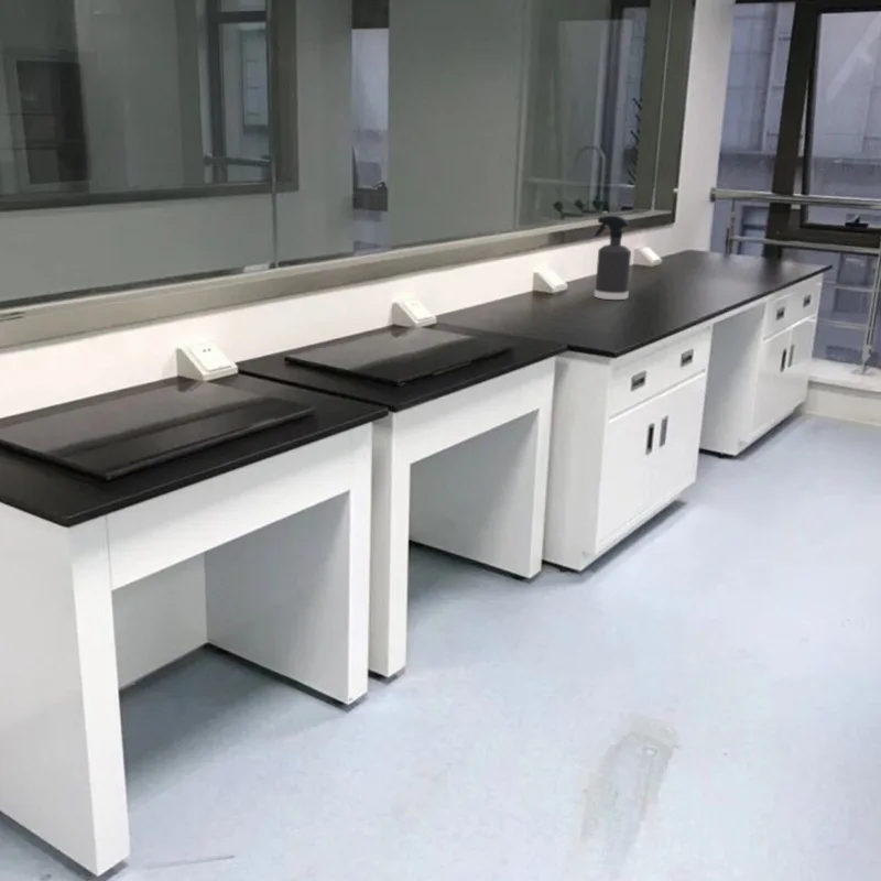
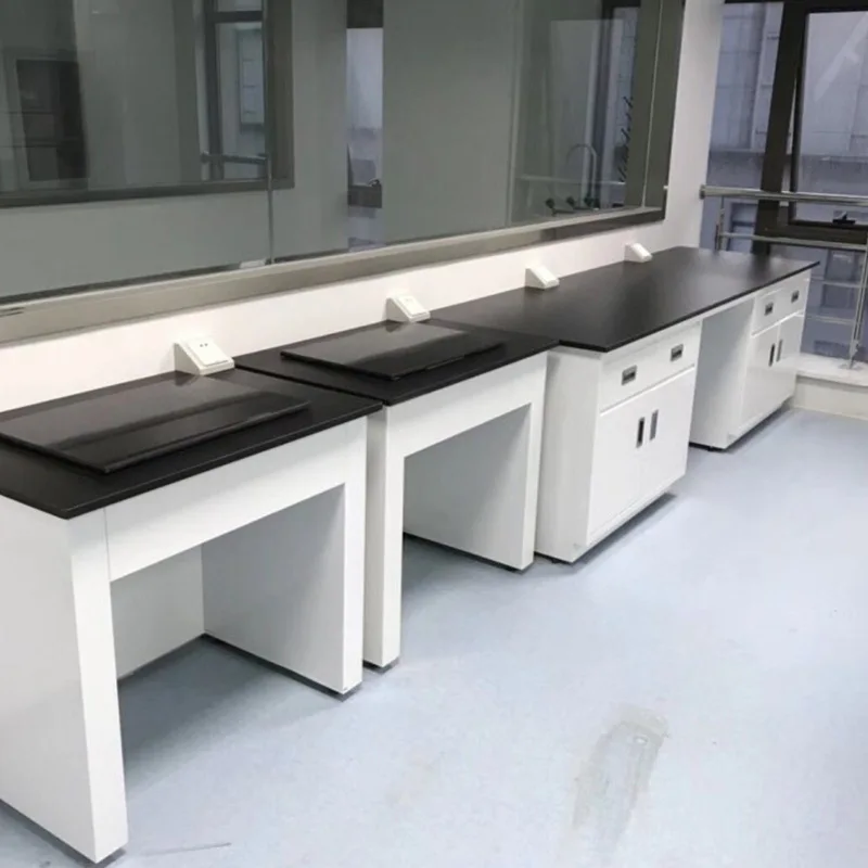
- spray bottle (611, 257)
